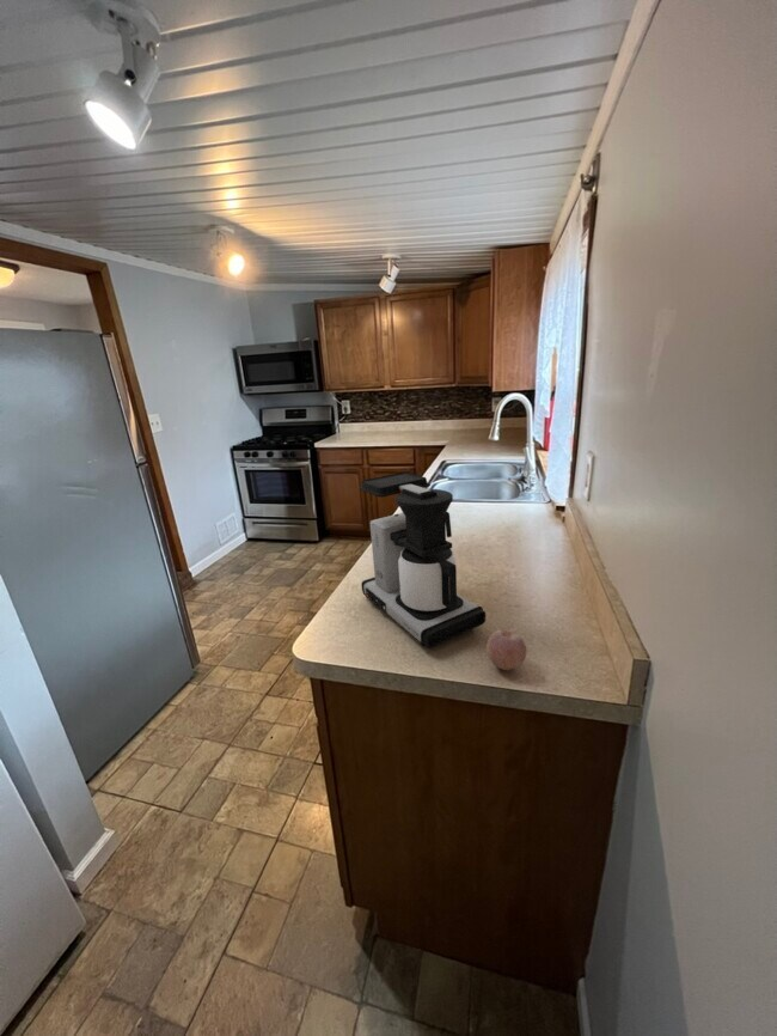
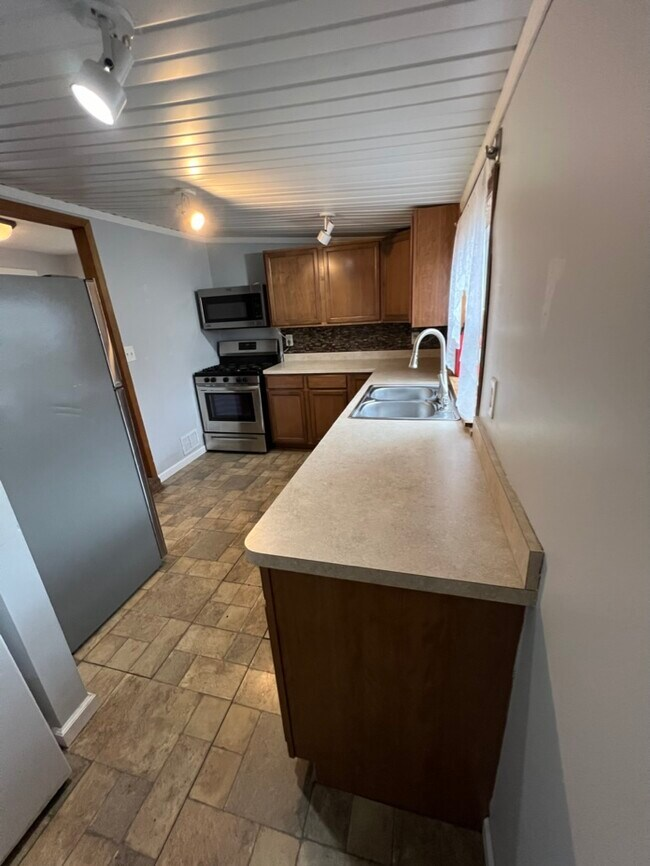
- fruit (504, 650)
- coffee maker (415, 551)
